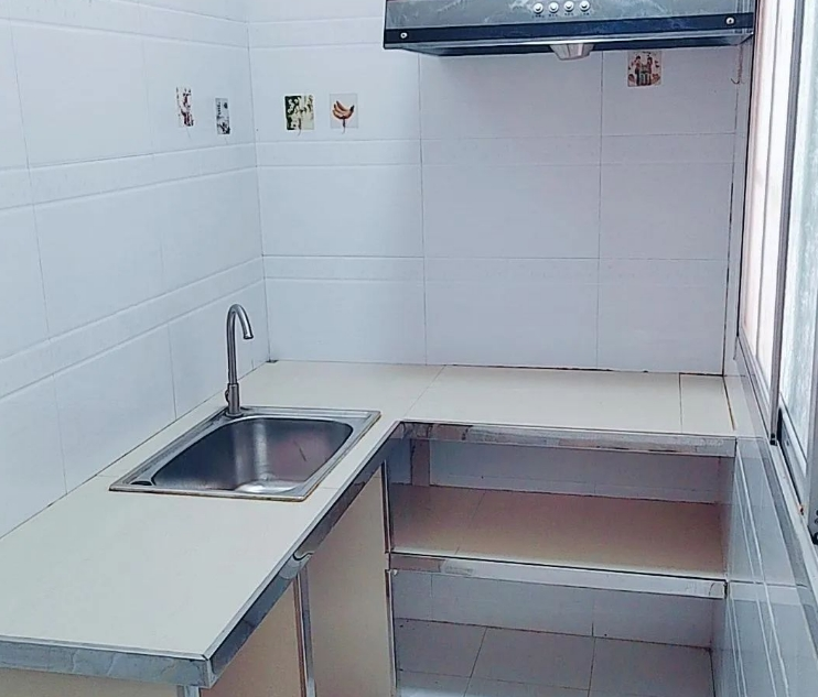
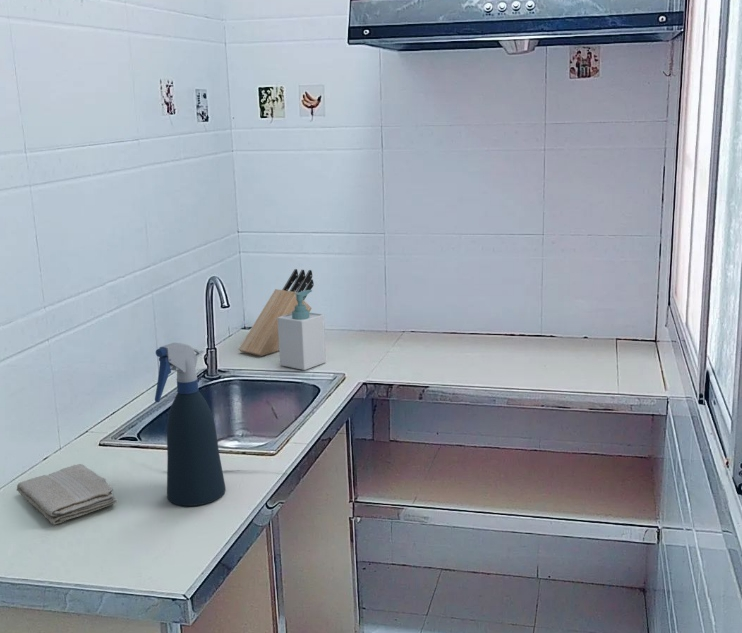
+ knife block (279, 309)
+ soap bottle (301, 328)
+ spray bottle (189, 419)
+ washcloth (66, 491)
